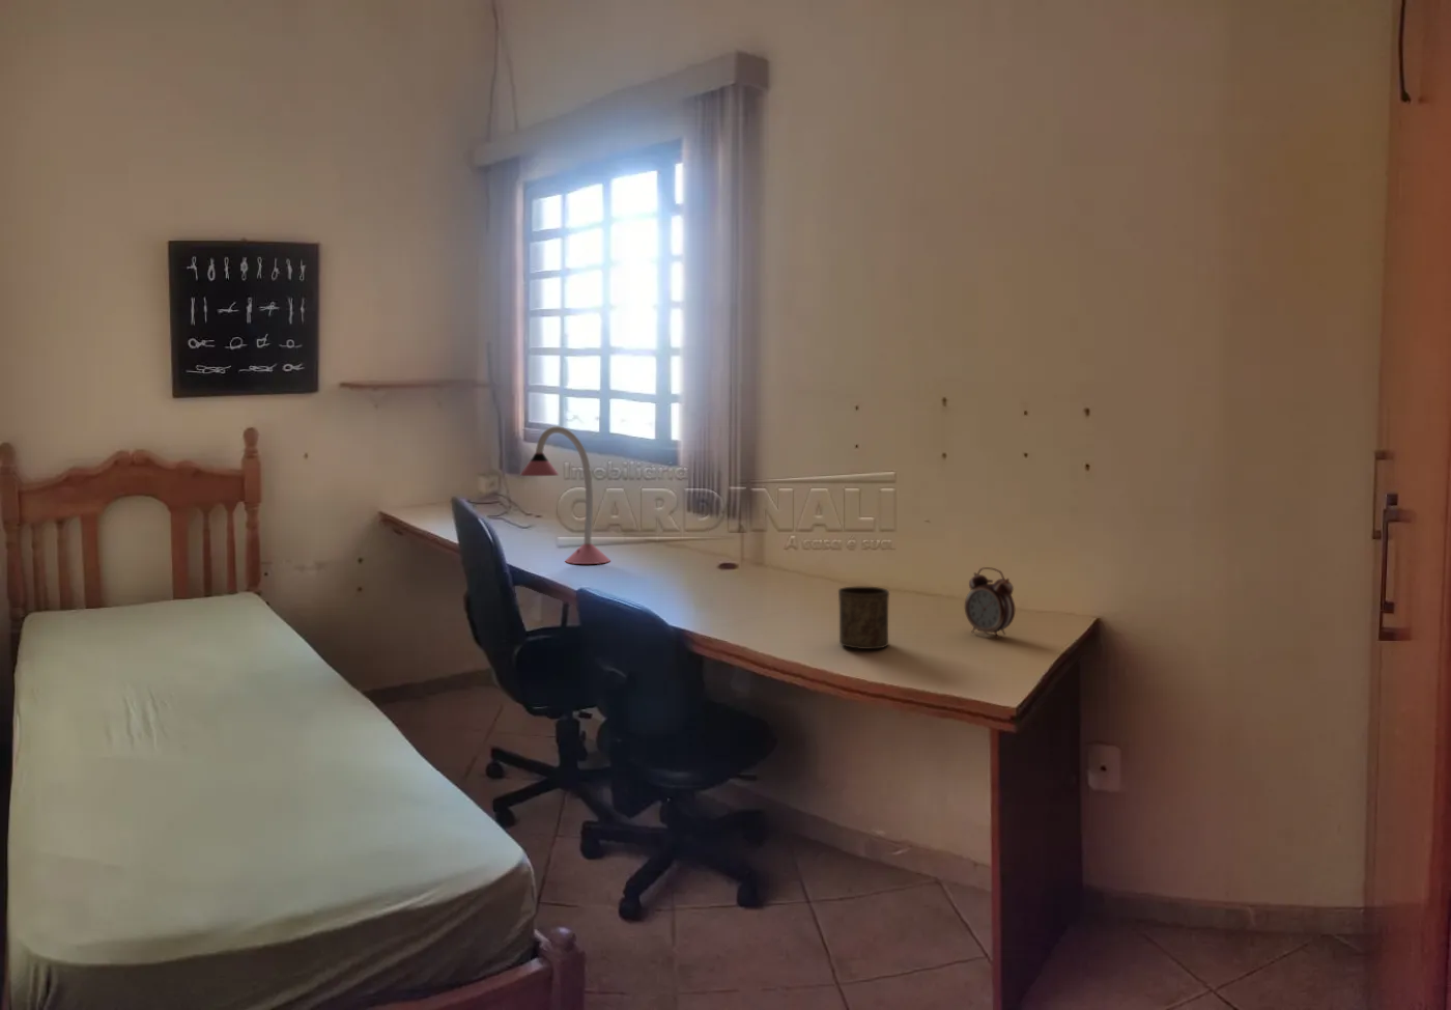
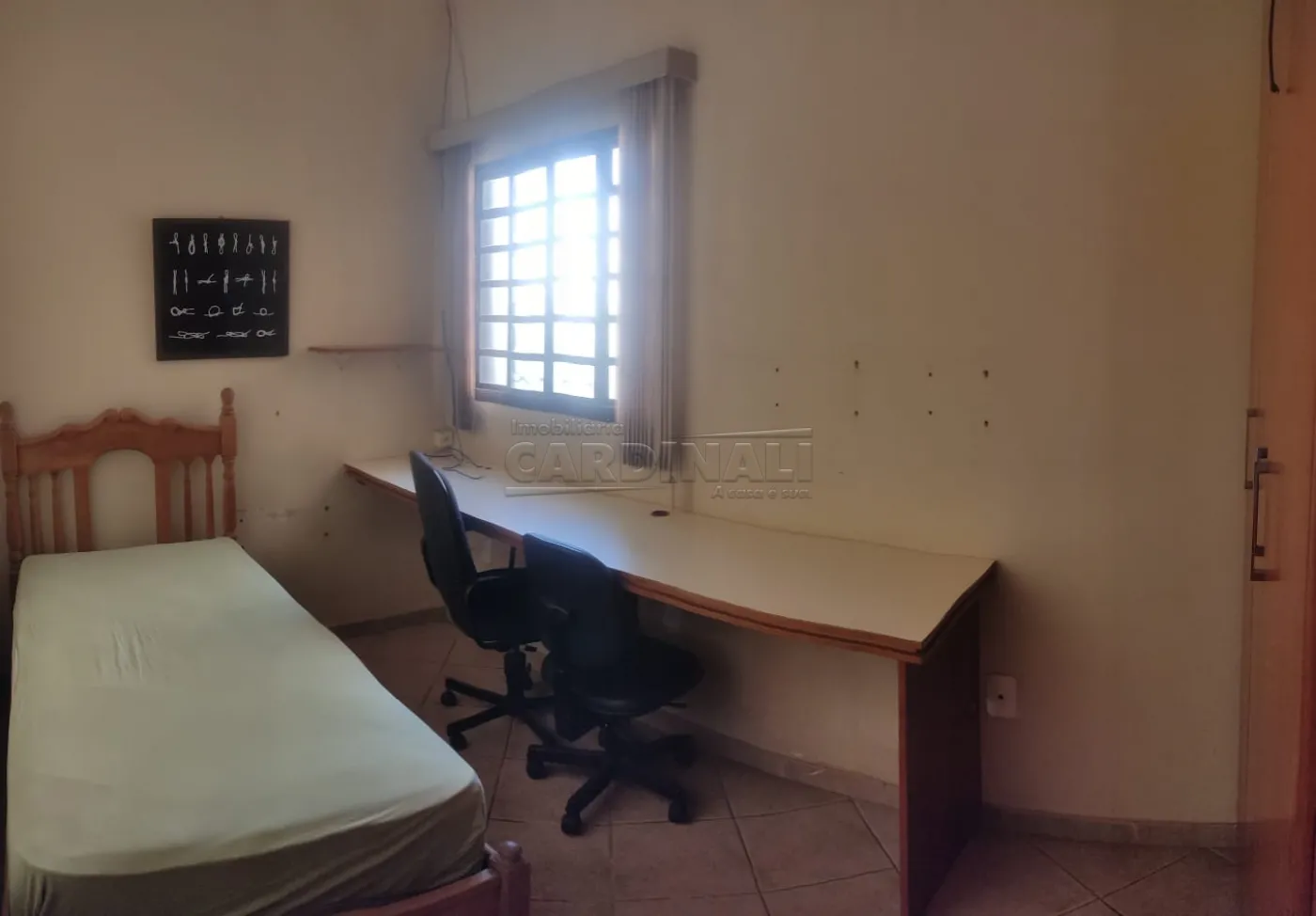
- cup (862, 617)
- desk lamp (585, 495)
- alarm clock (990, 601)
